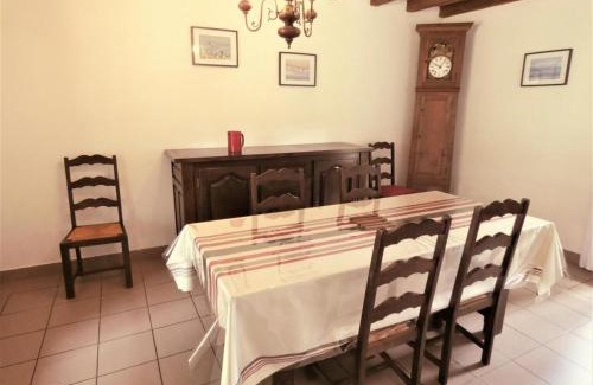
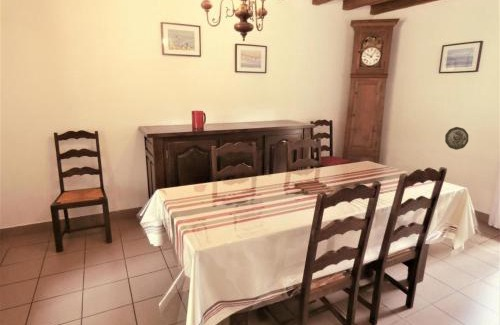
+ decorative plate (457, 138)
